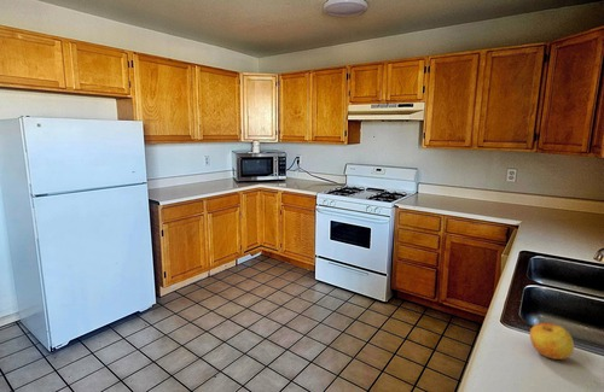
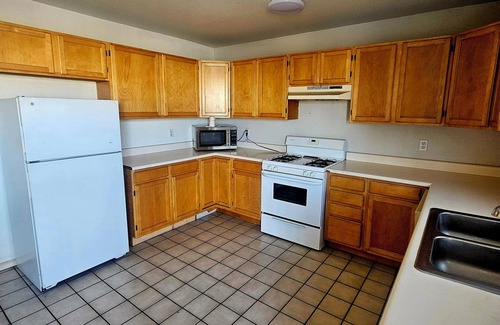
- apple (551, 340)
